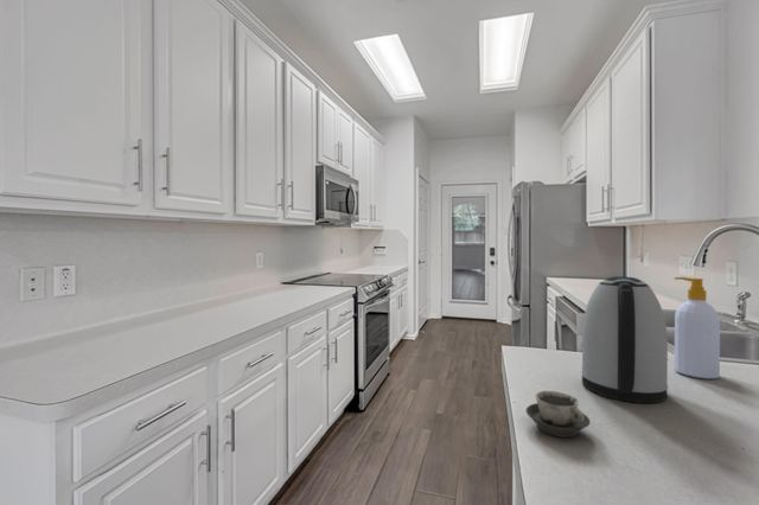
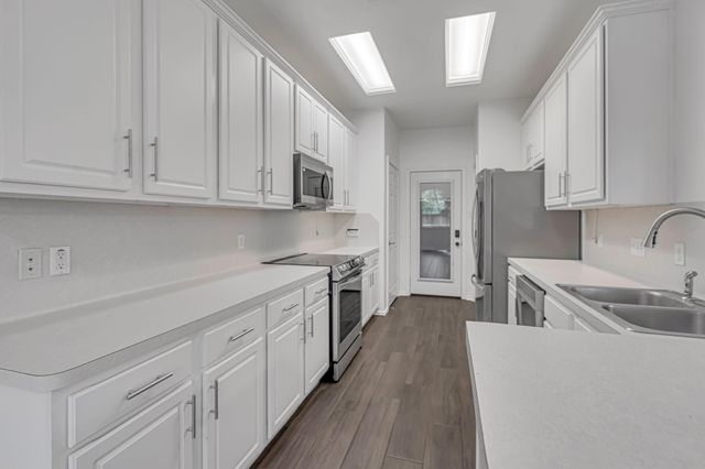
- cup (556, 413)
- kettle (623, 335)
- soap bottle (694, 325)
